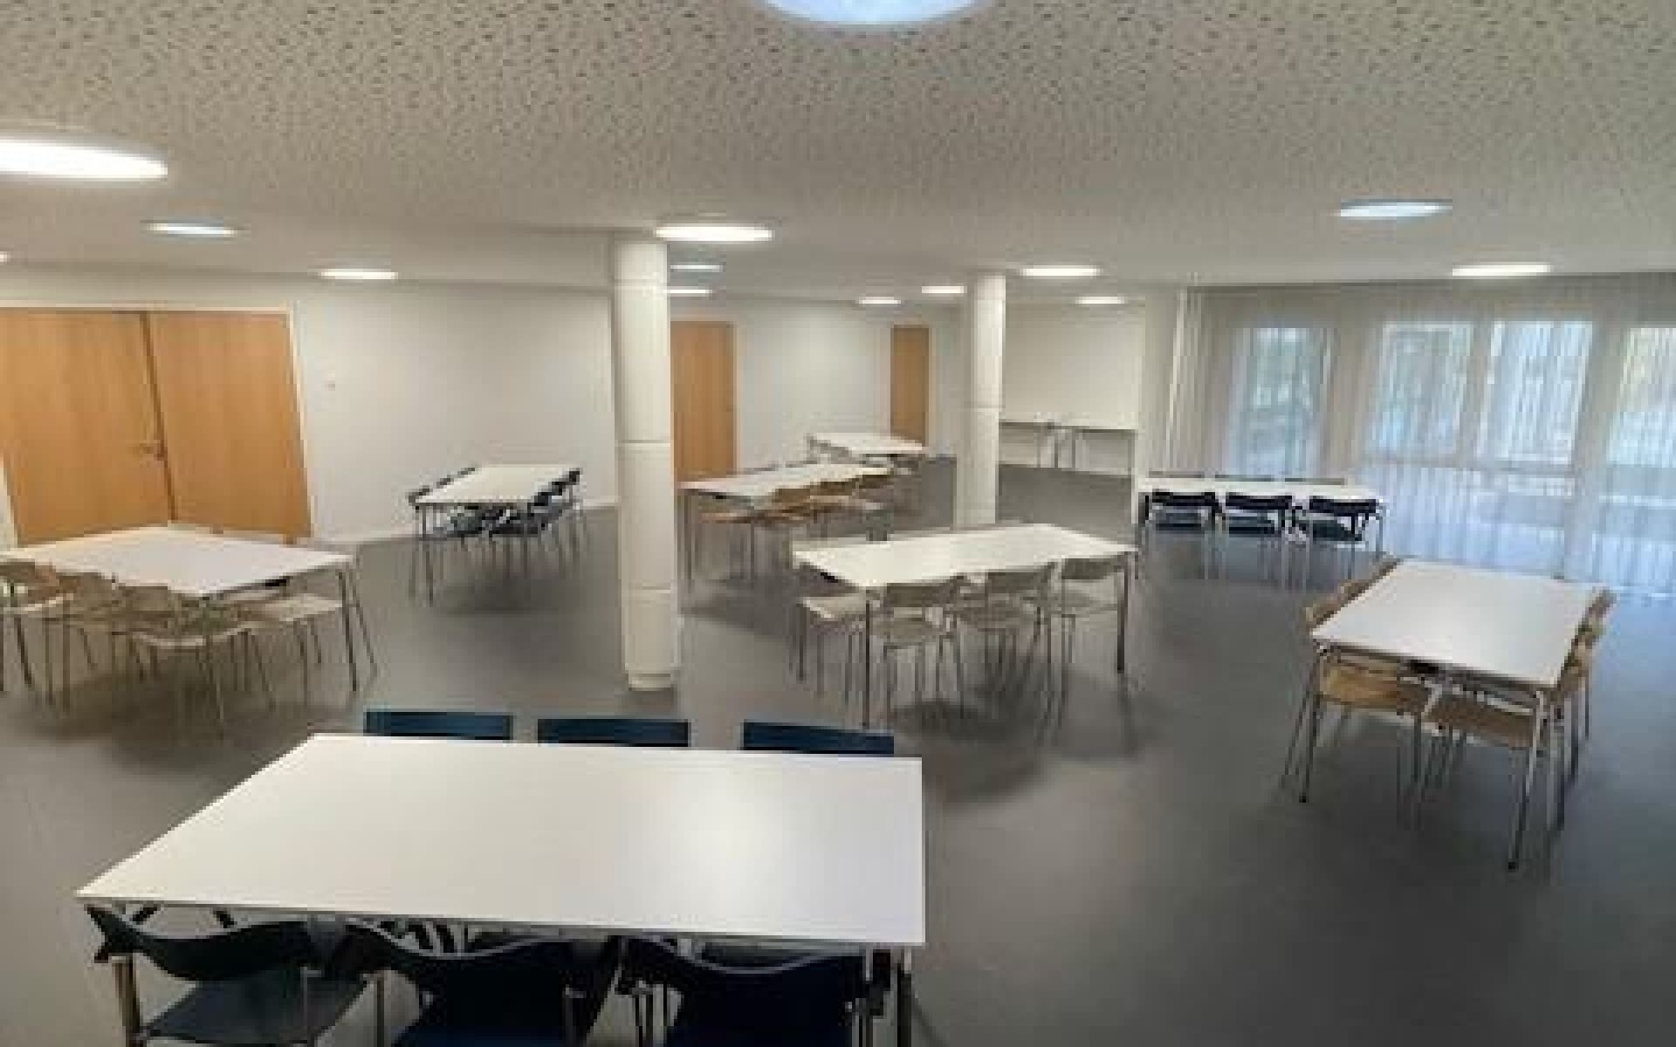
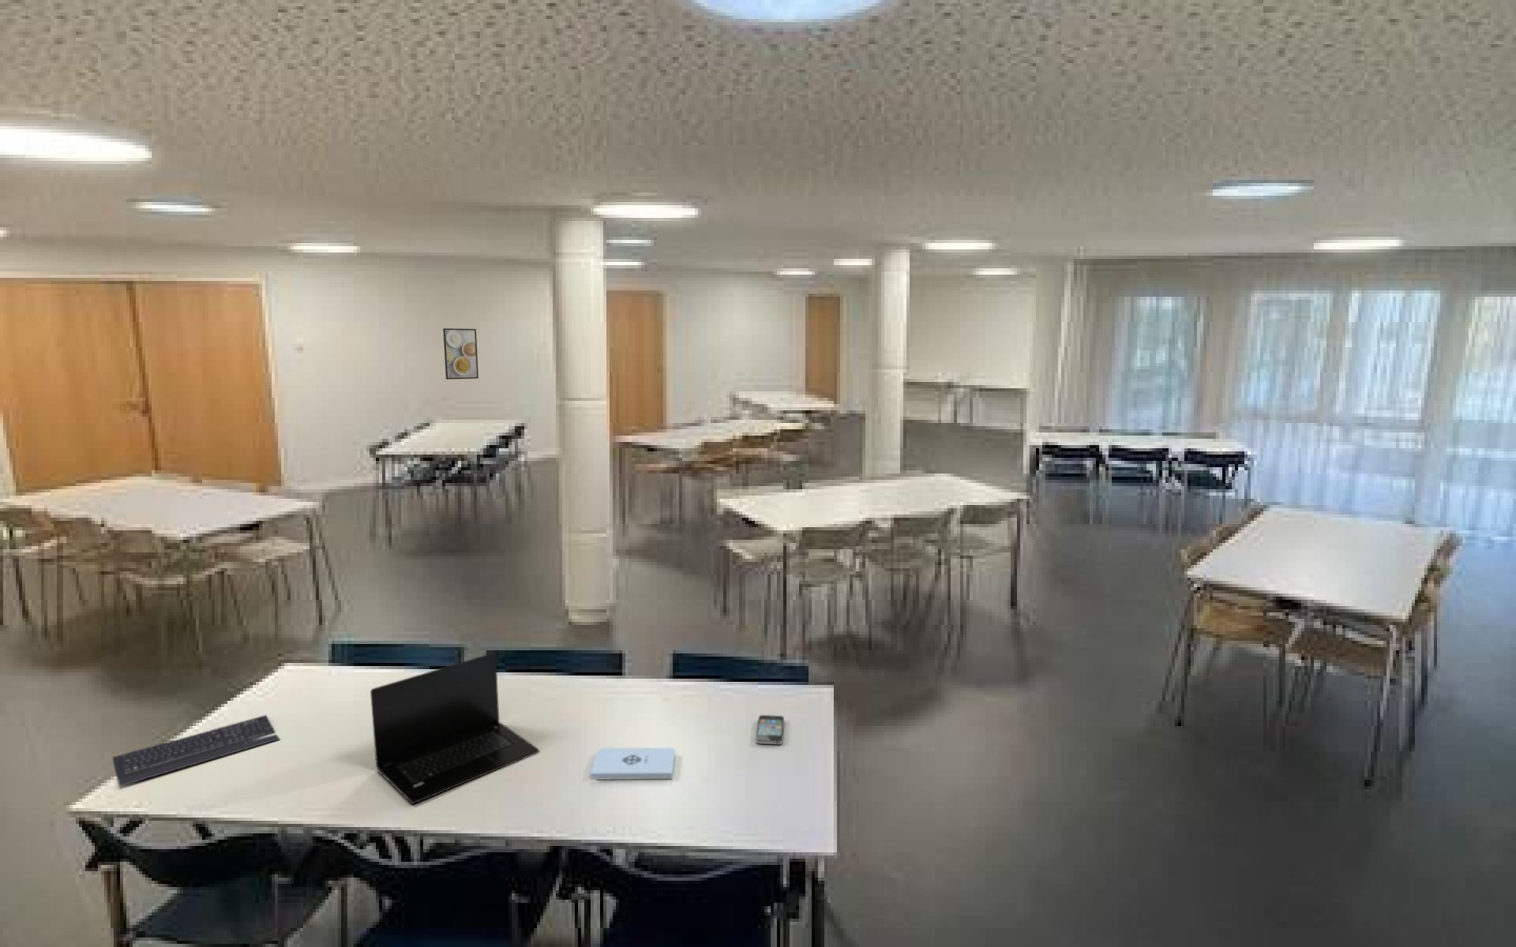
+ notepad (634, 763)
+ keyboard (199, 747)
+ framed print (461, 353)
+ smartphone (769, 729)
+ laptop (457, 722)
